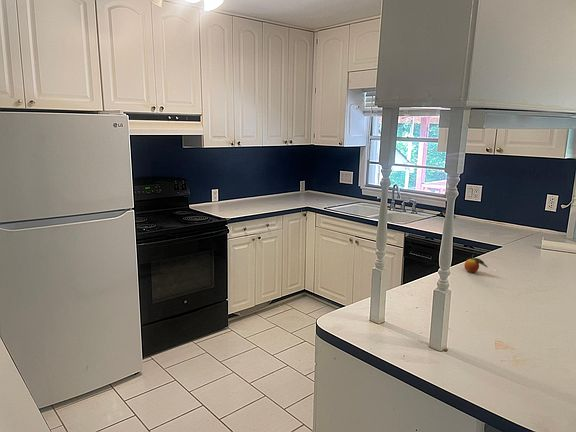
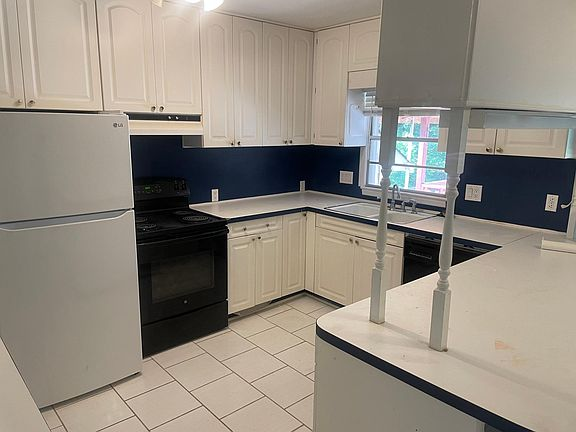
- fruit (476, 263)
